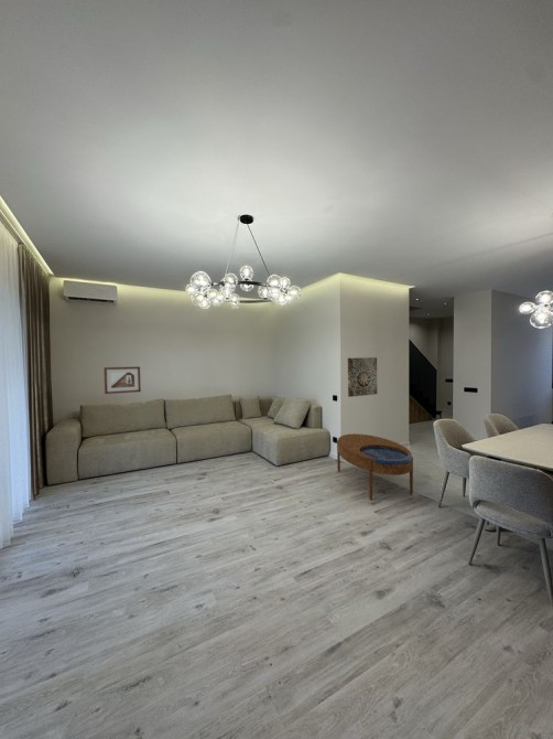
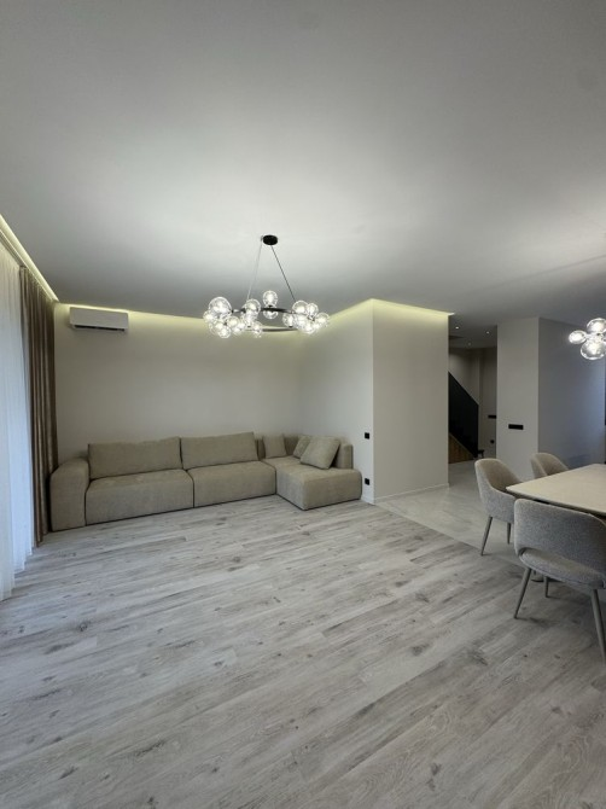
- picture frame (122, 379)
- wall art (362, 376)
- coffee table (371, 463)
